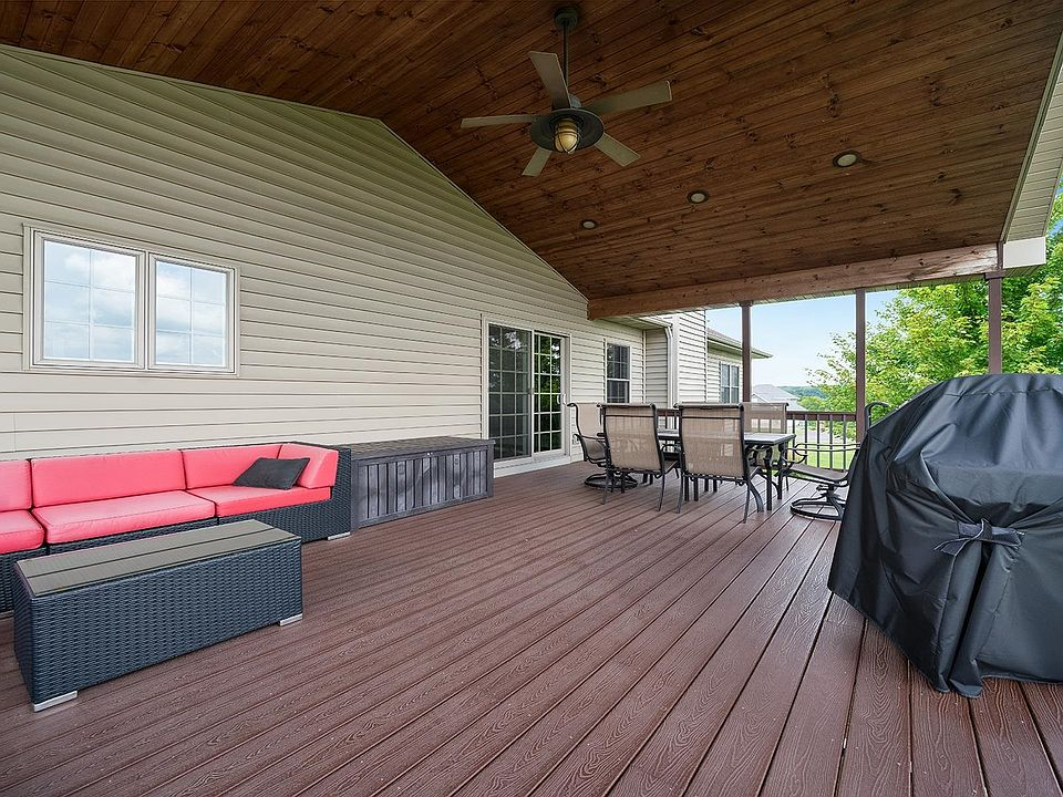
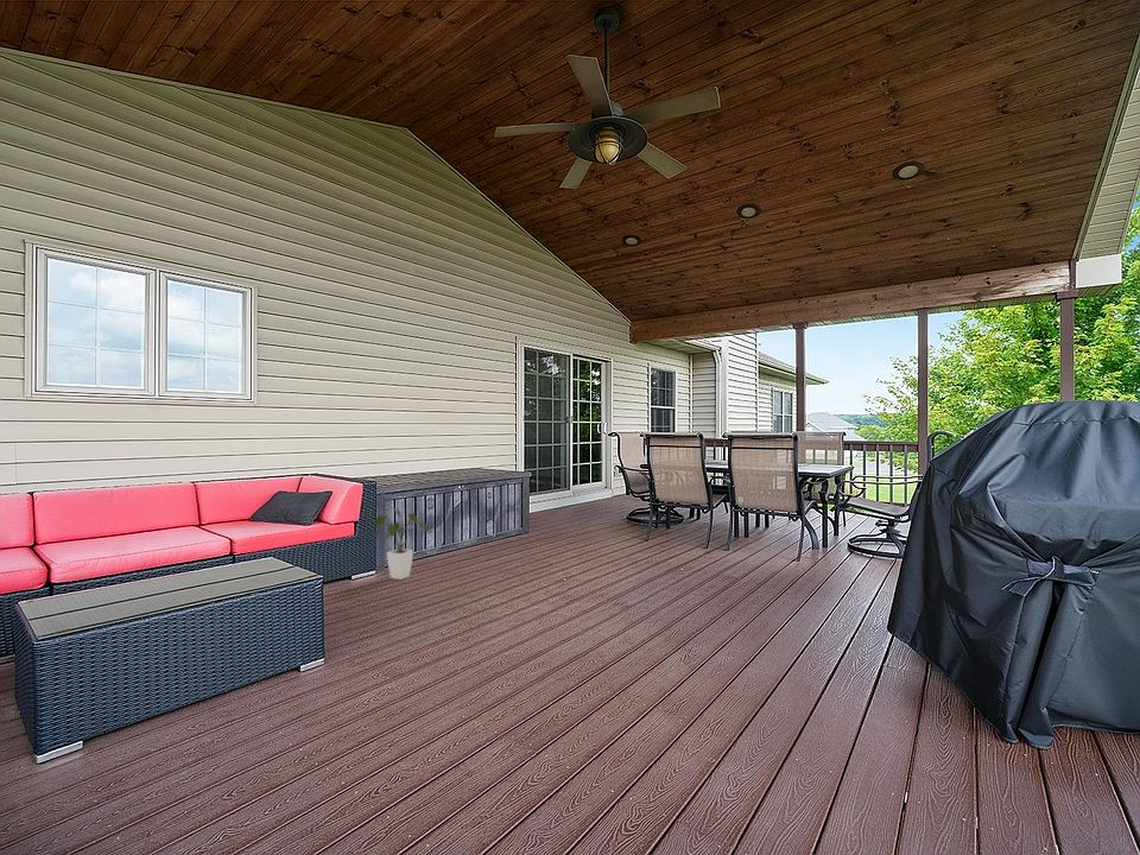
+ house plant (403, 544)
